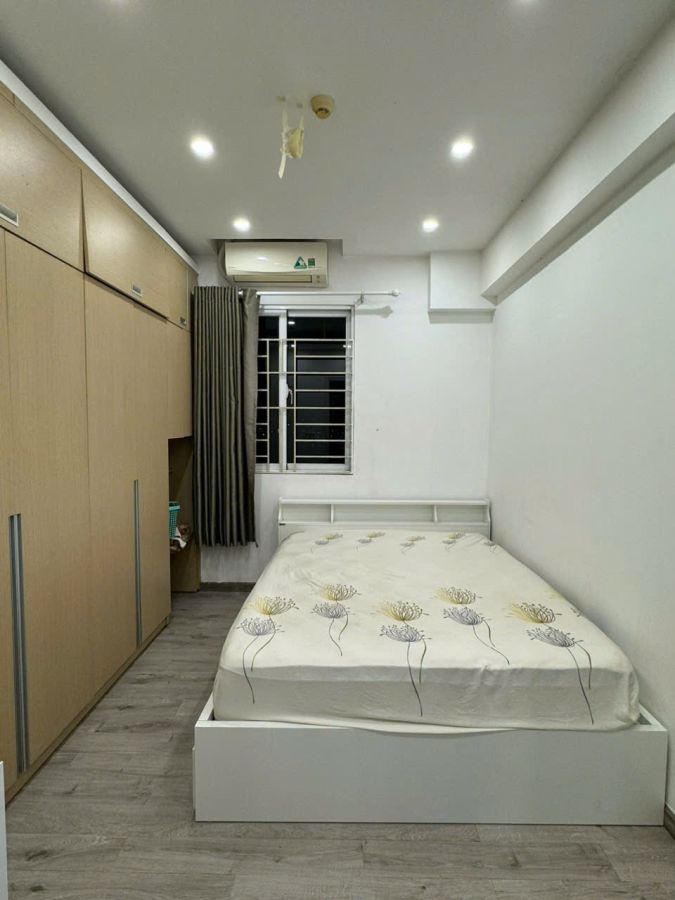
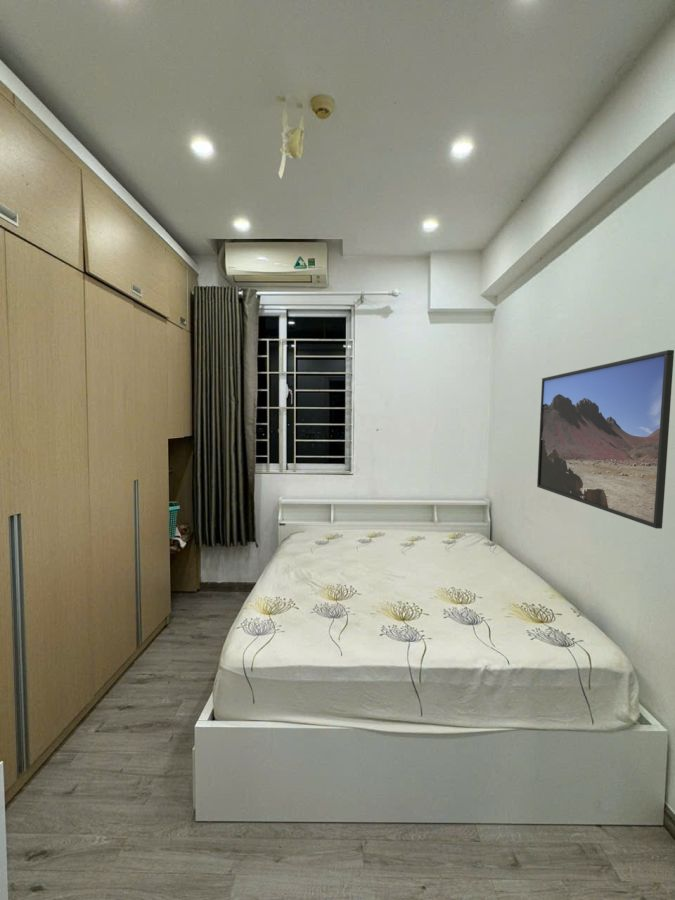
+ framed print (588, 436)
